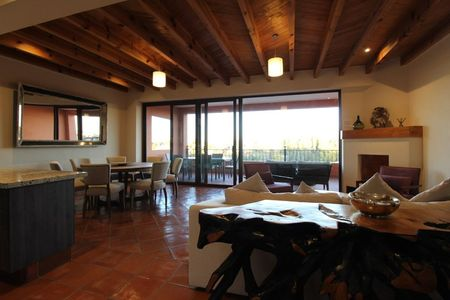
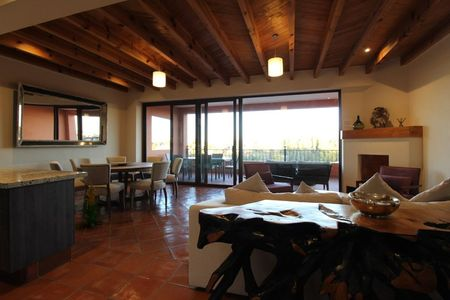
+ indoor plant (91, 202)
